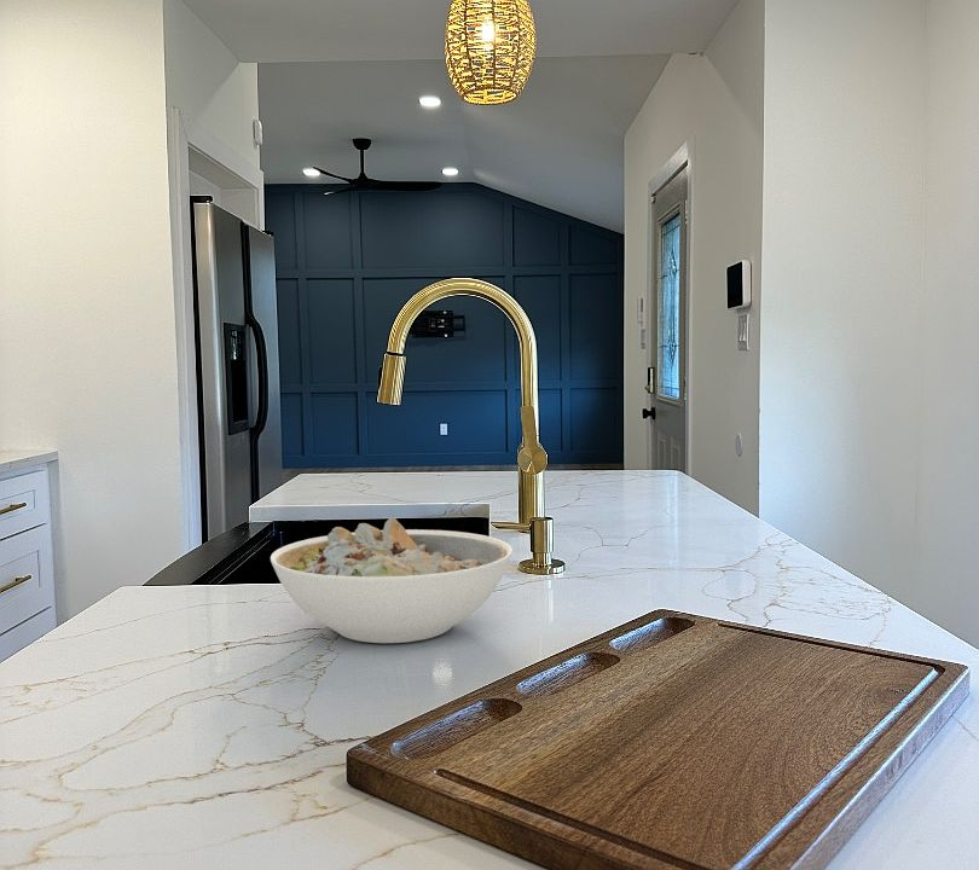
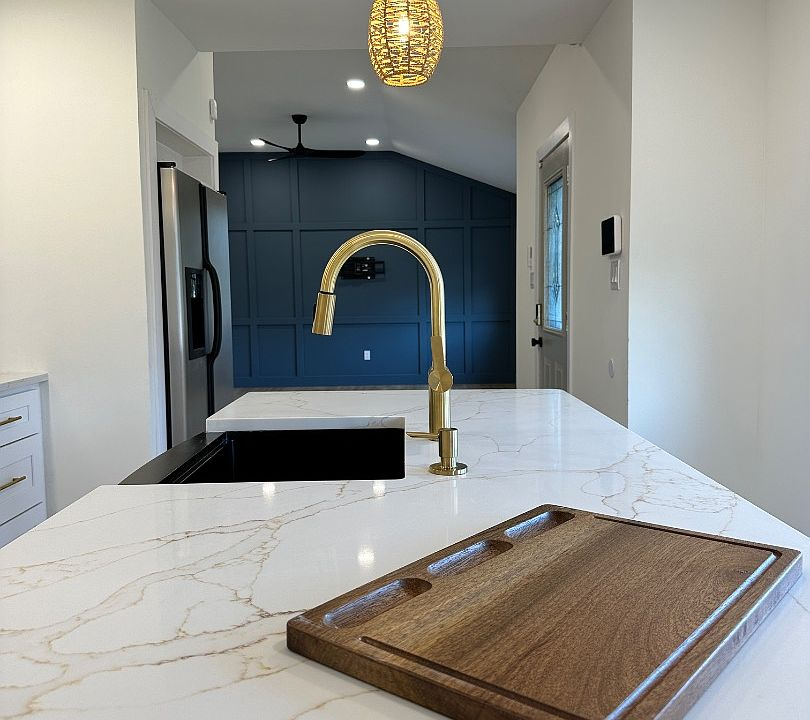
- bowl (393, 578)
